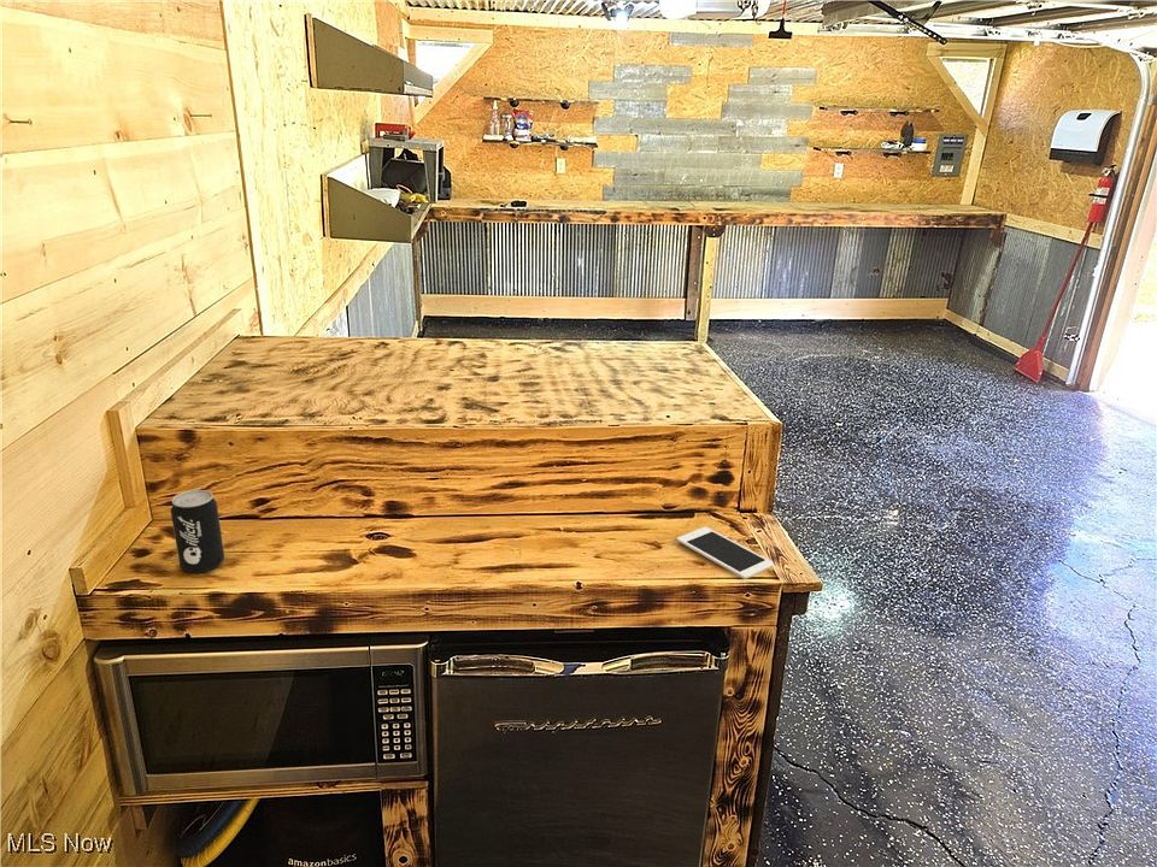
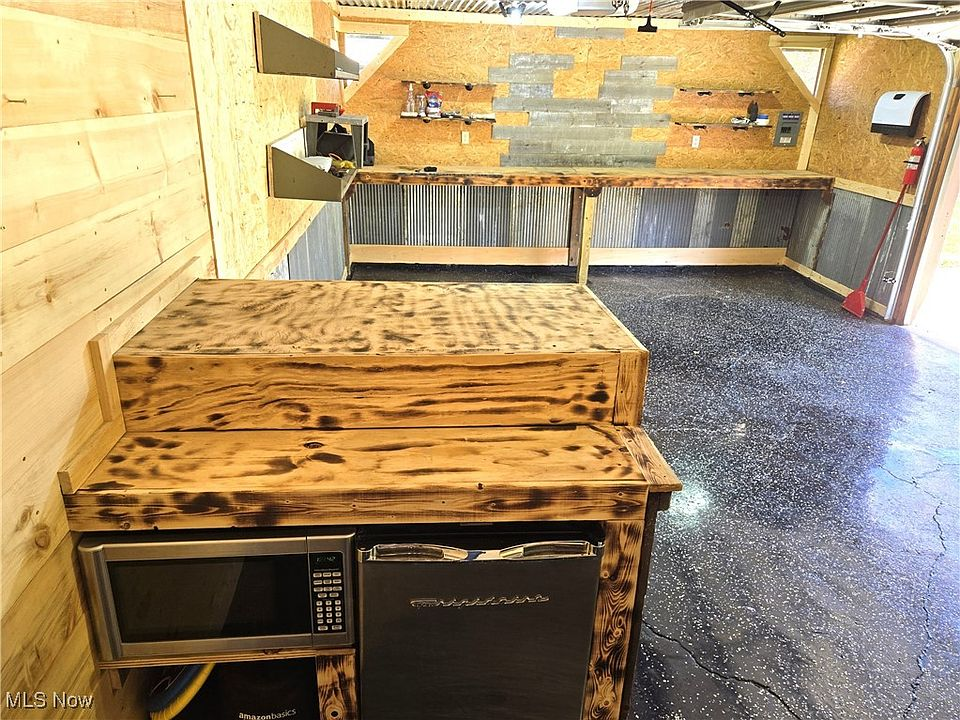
- beverage can (198, 531)
- cell phone (723, 550)
